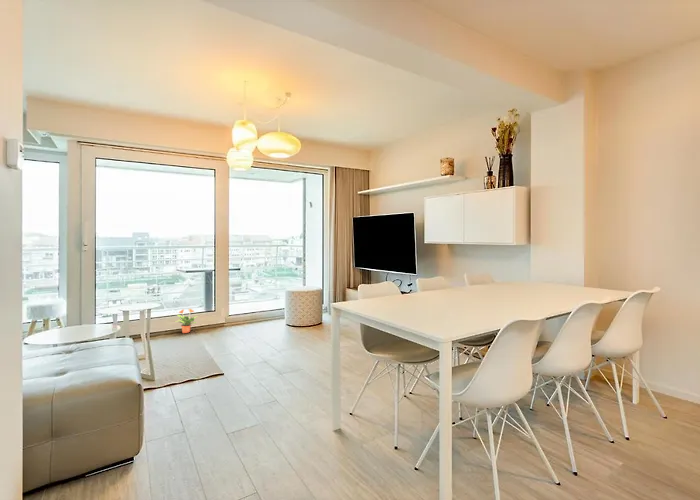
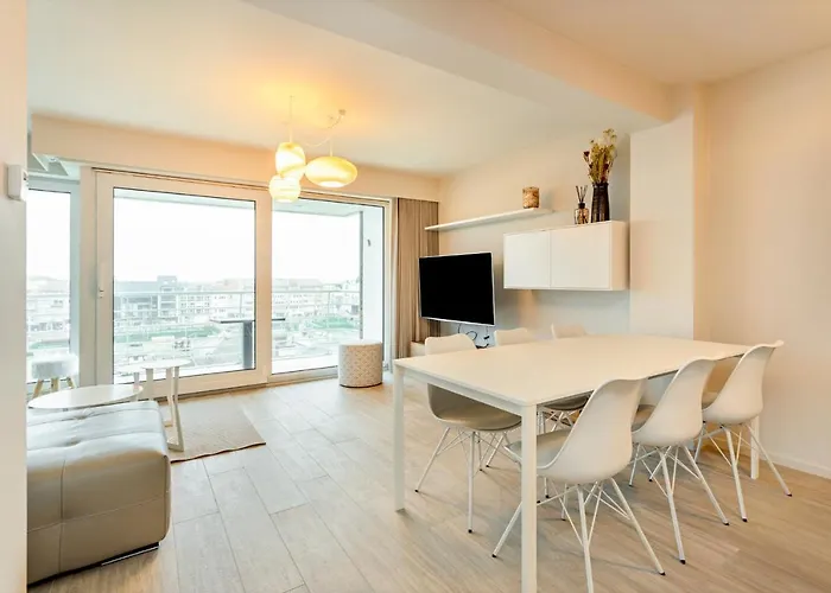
- potted plant (186, 320)
